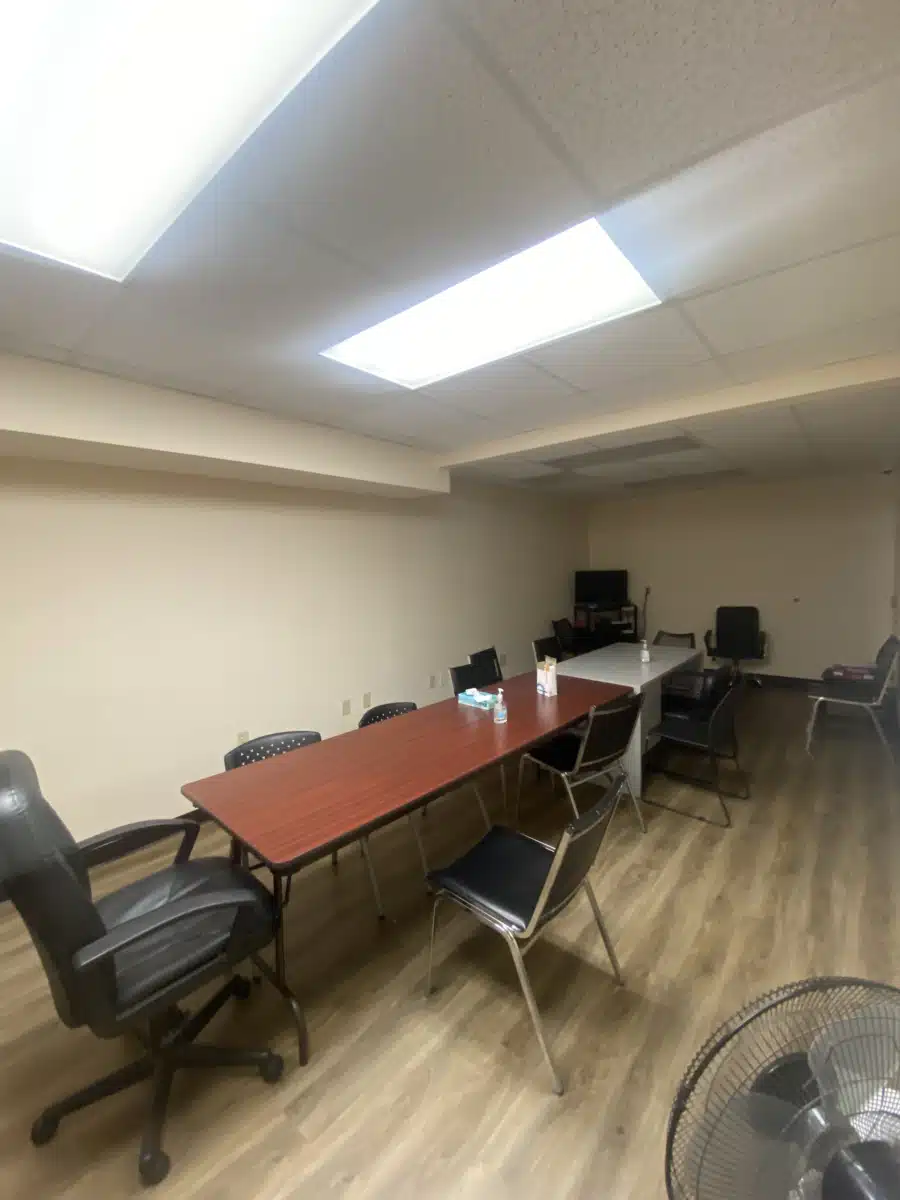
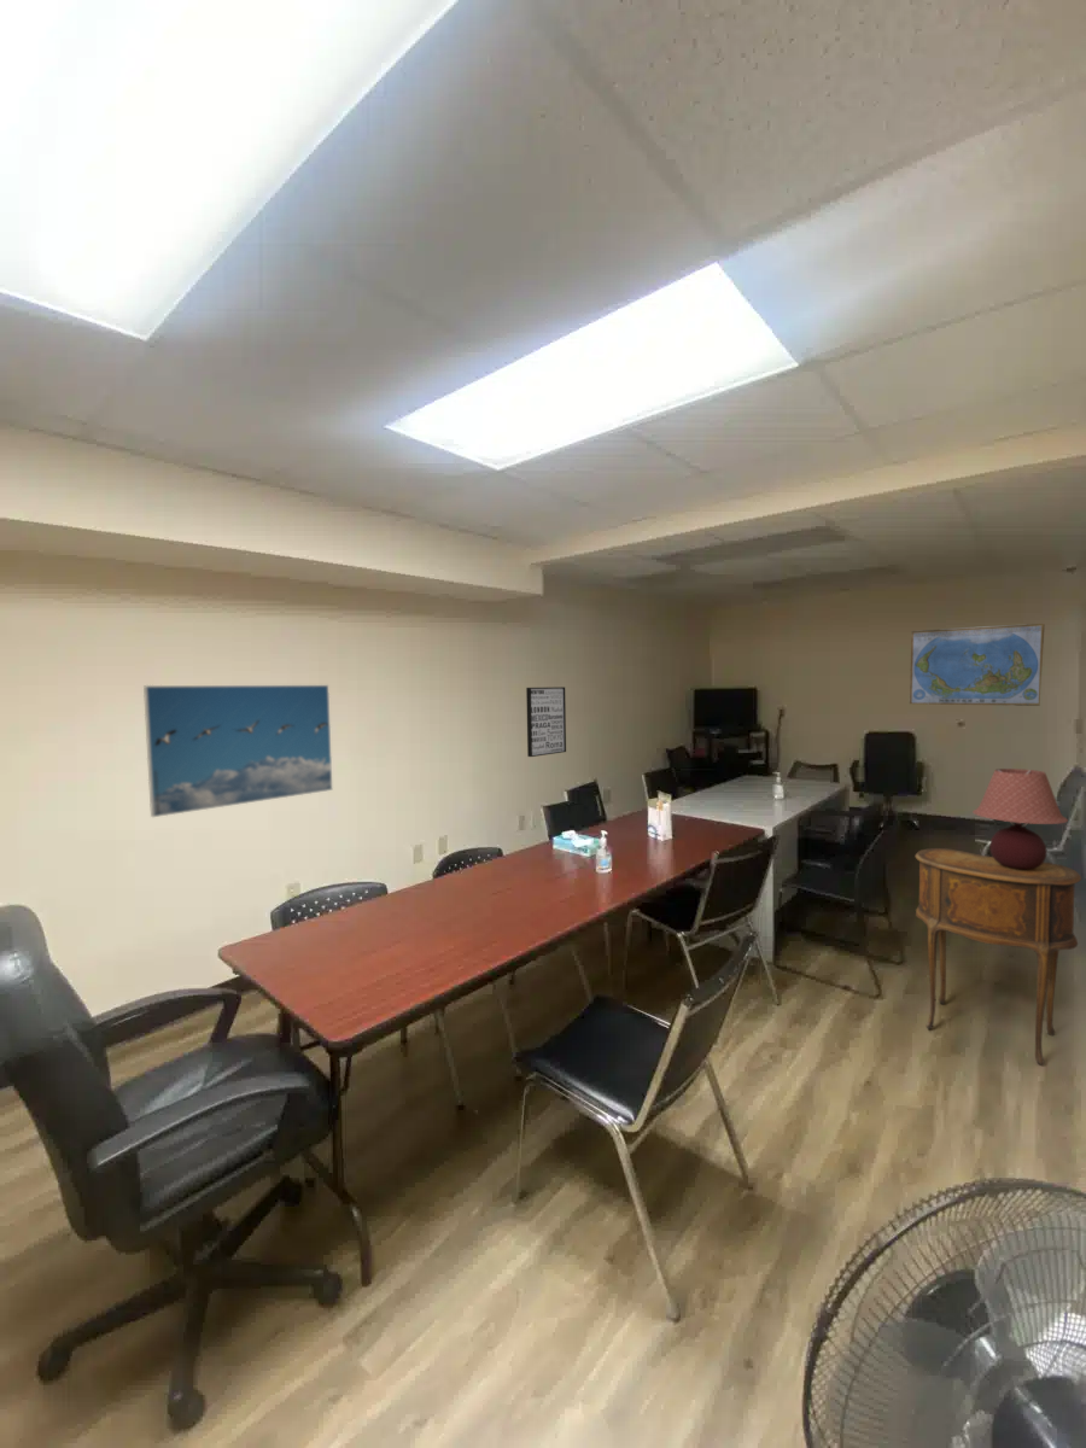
+ world map (973, 666)
+ table lamp (1017, 818)
+ side table (989, 942)
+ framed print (249, 743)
+ wall art (547, 720)
